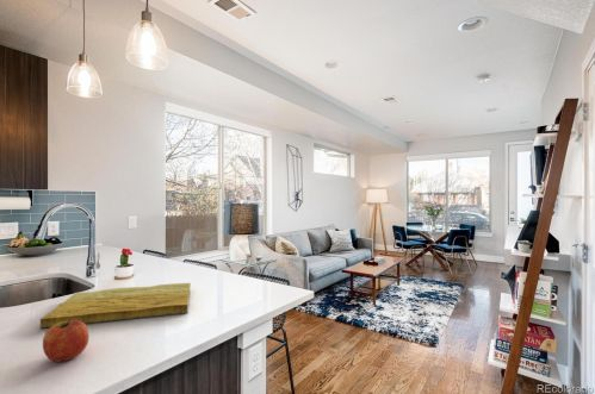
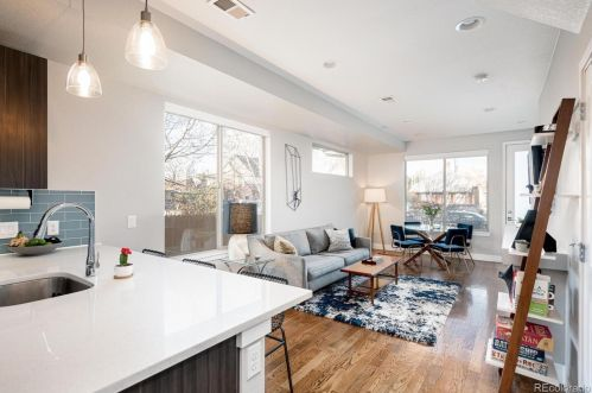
- fruit (66, 338)
- cutting board (128, 300)
